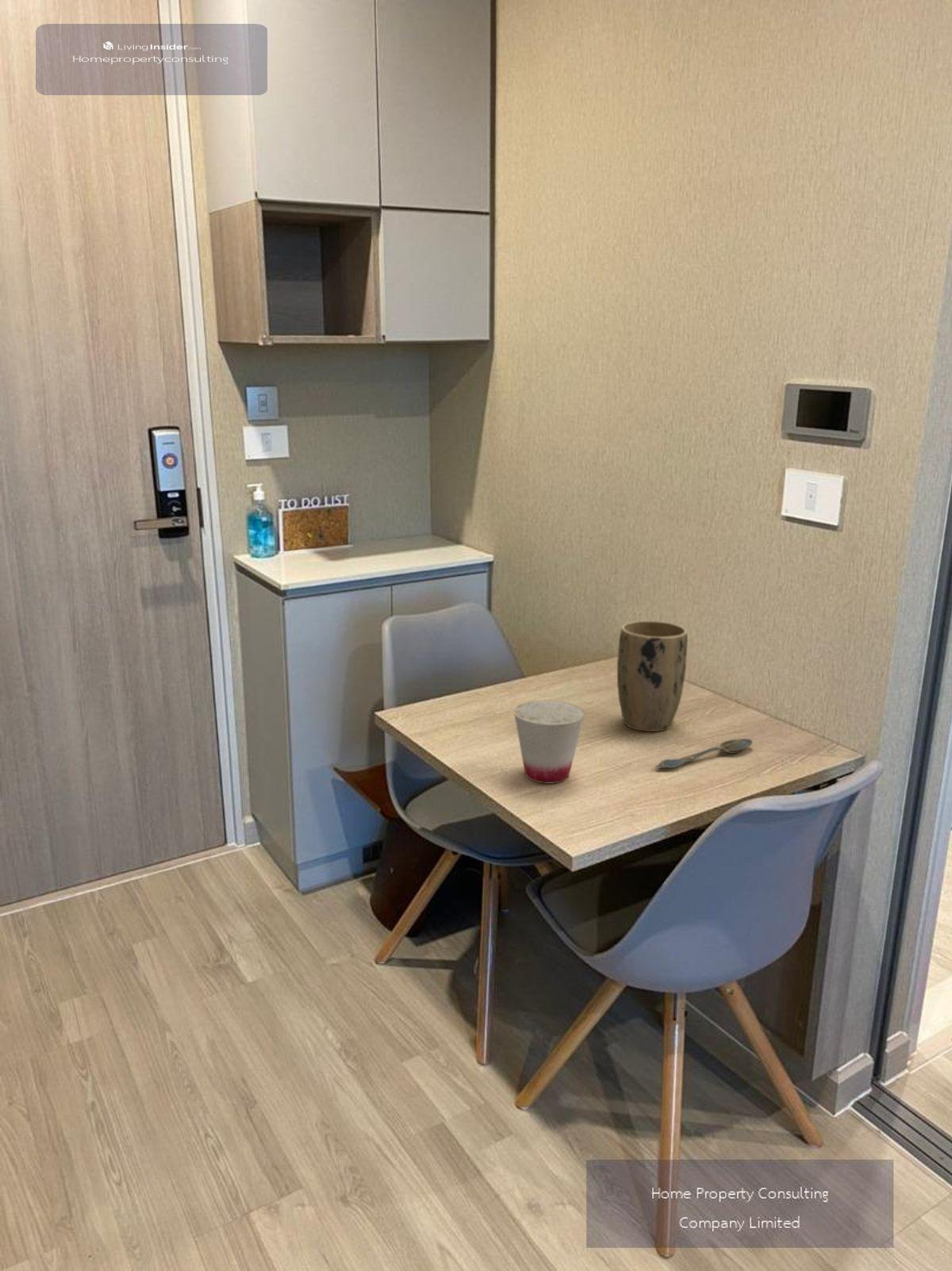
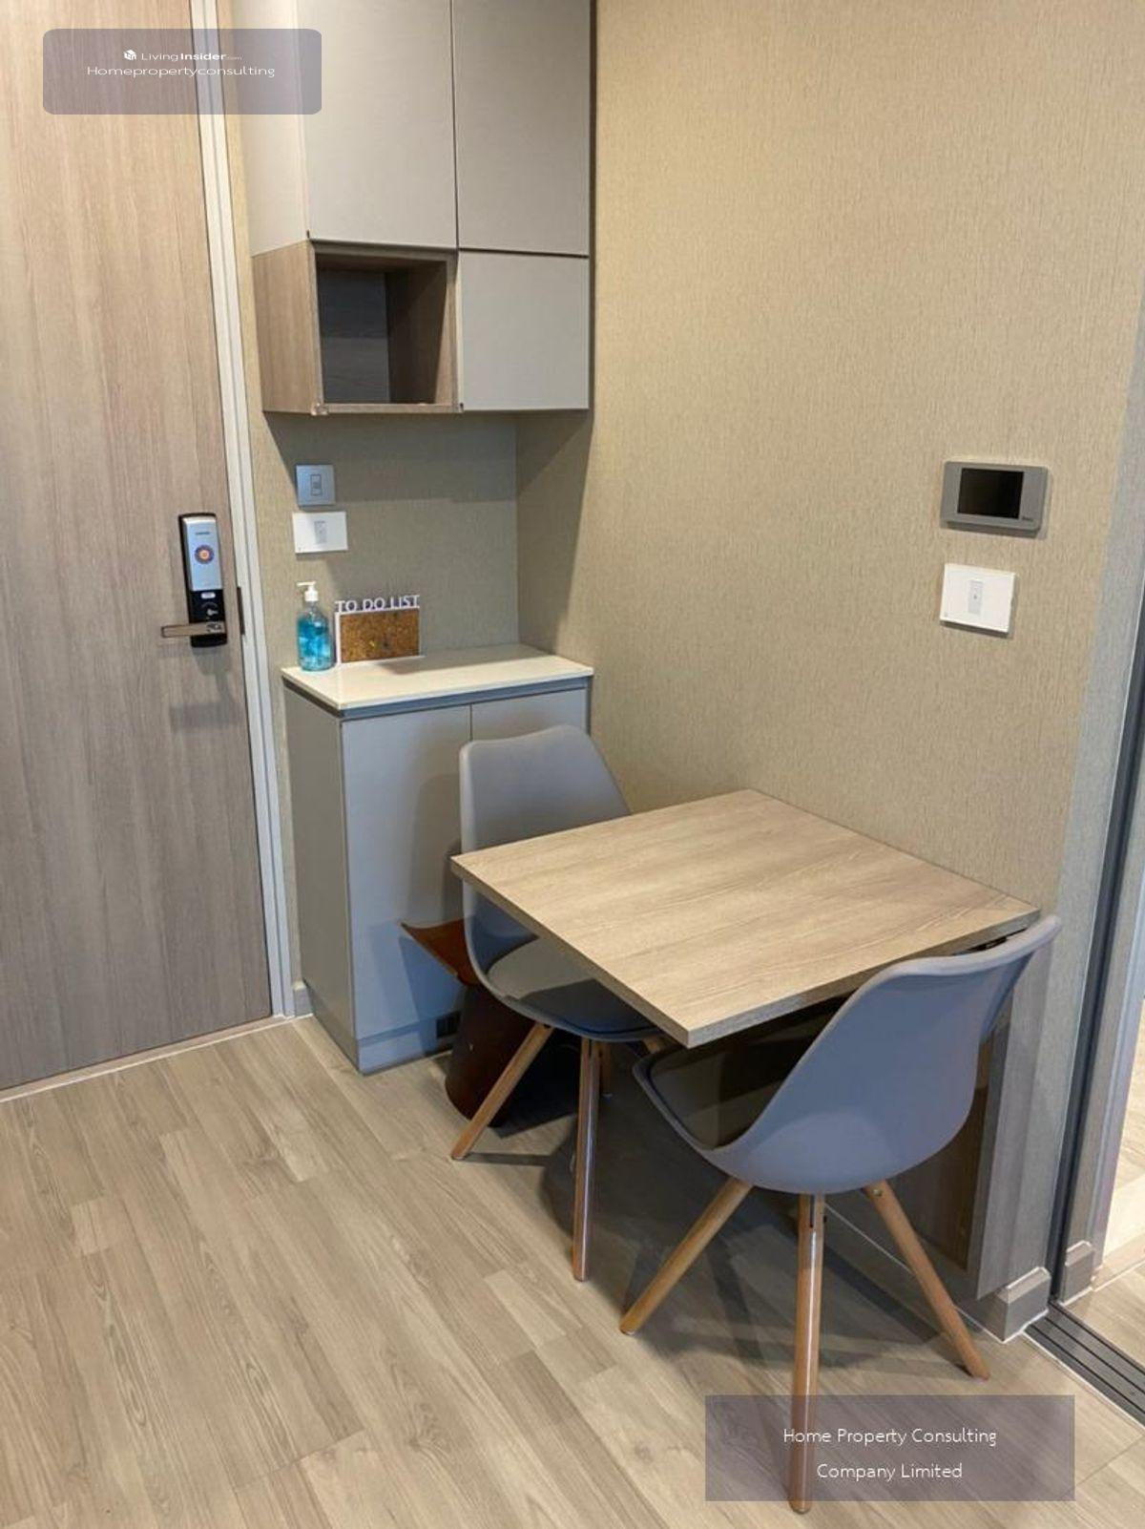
- cup (547, 743)
- spoon (705, 753)
- plant pot (651, 677)
